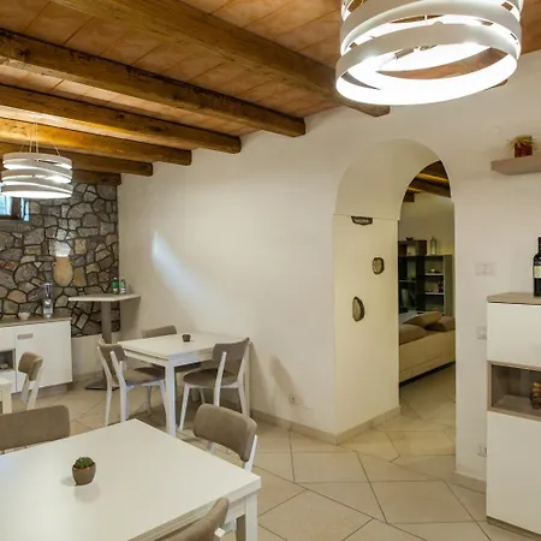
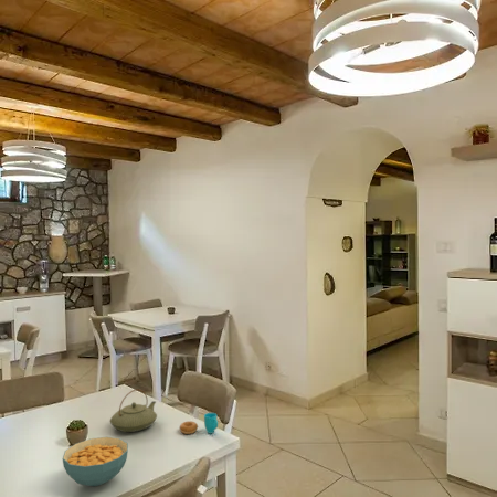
+ cup (197, 424)
+ teapot (136, 406)
+ cereal bowl (96, 465)
